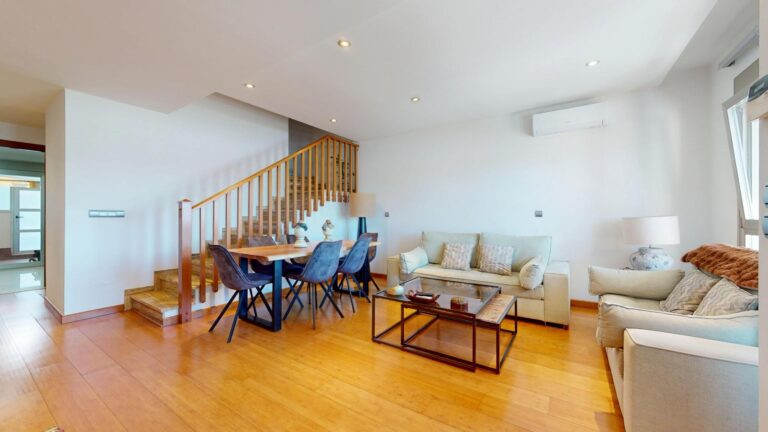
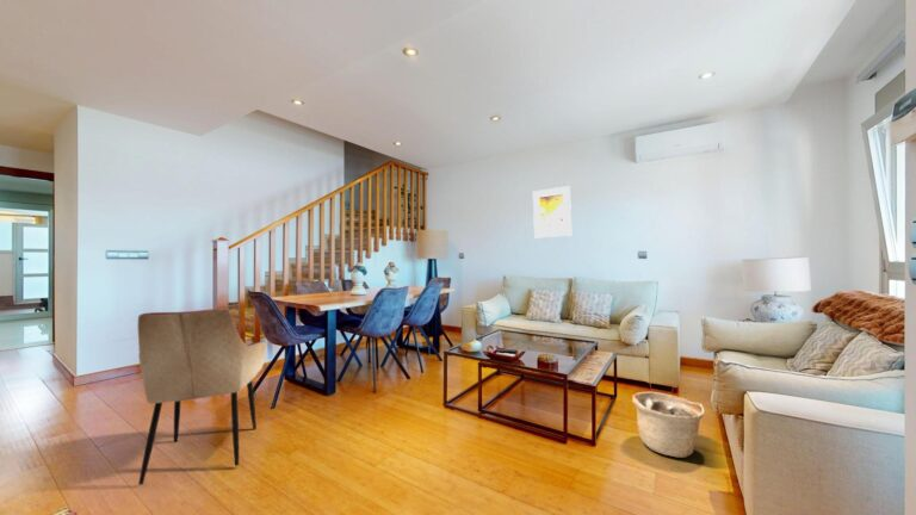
+ armchair (203, 379)
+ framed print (551, 212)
+ basket (667, 421)
